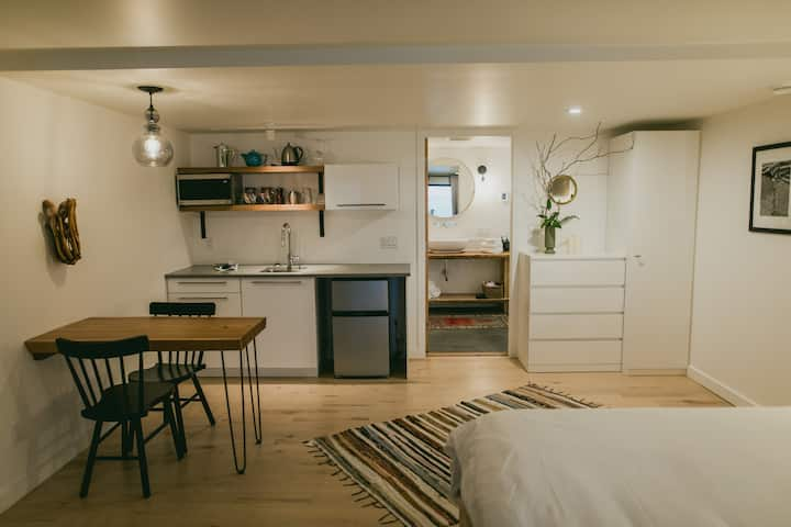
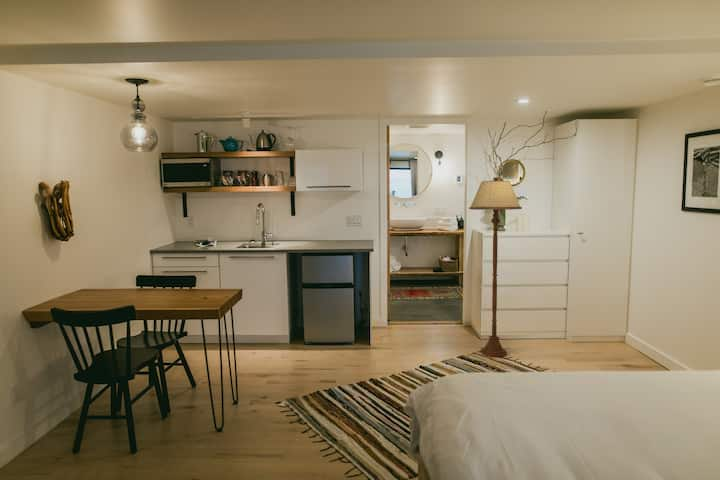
+ floor lamp (494, 265)
